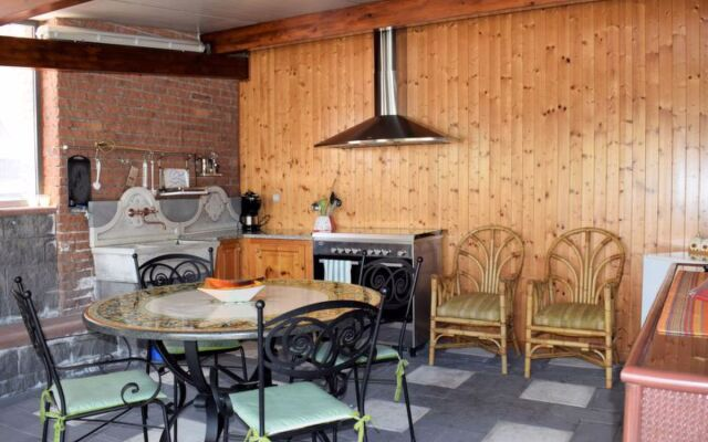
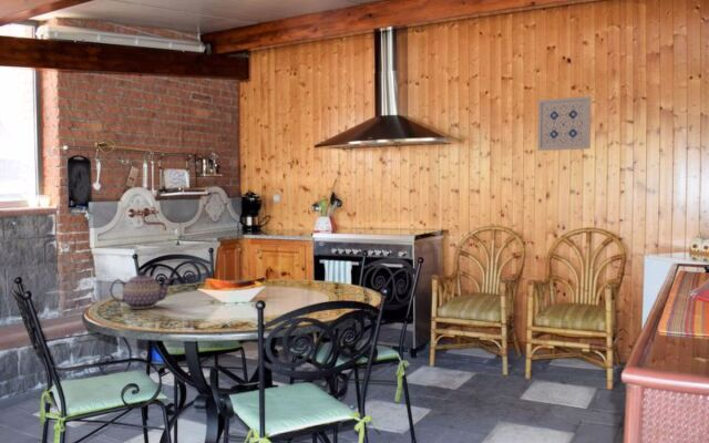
+ wall art (563, 124)
+ teapot (142, 288)
